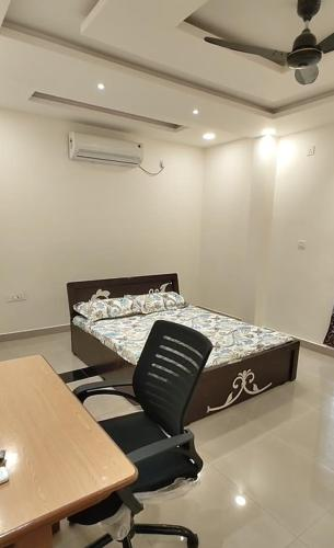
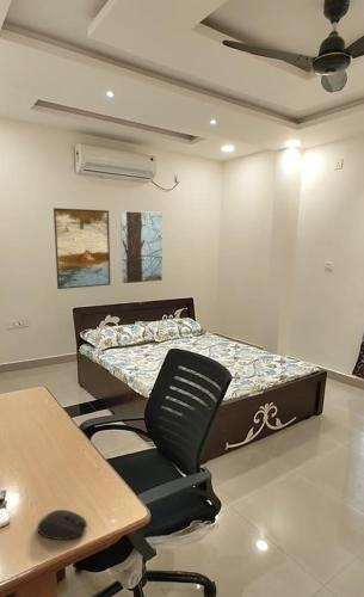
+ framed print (142, 247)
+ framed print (84, 248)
+ computer mouse (62, 522)
